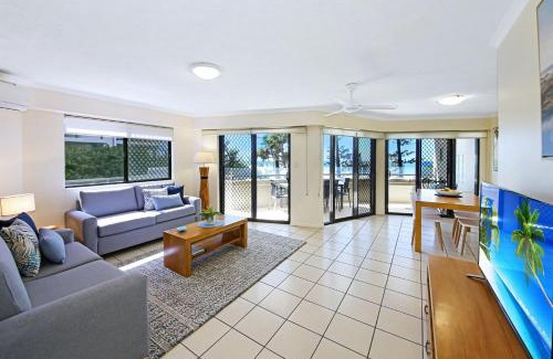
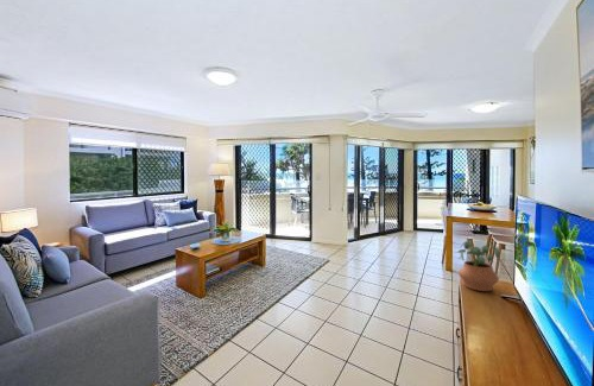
+ potted plant (474, 262)
